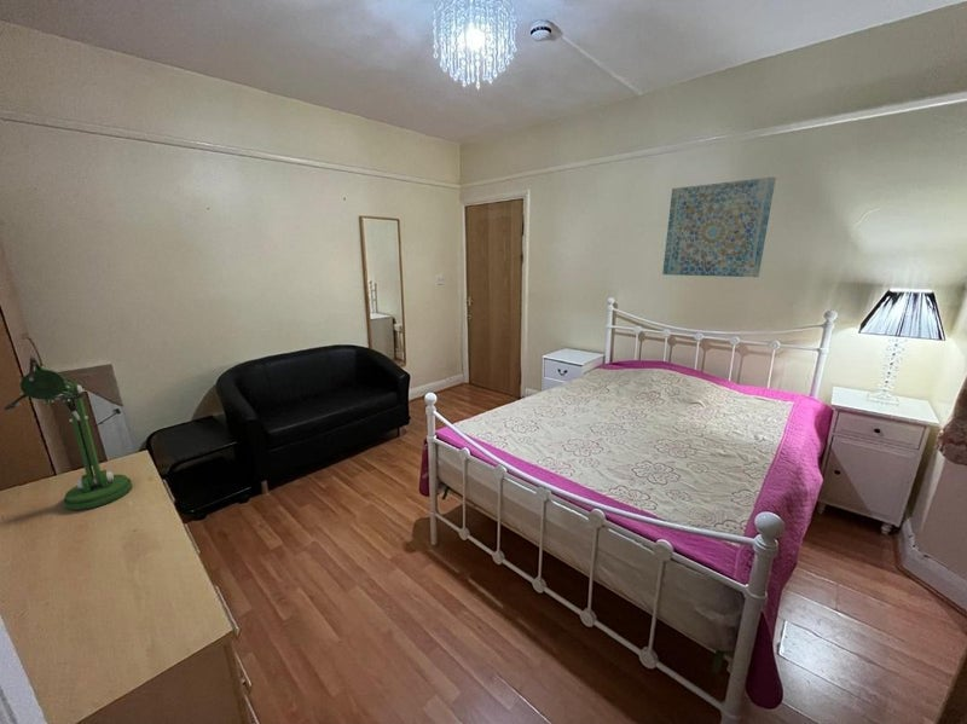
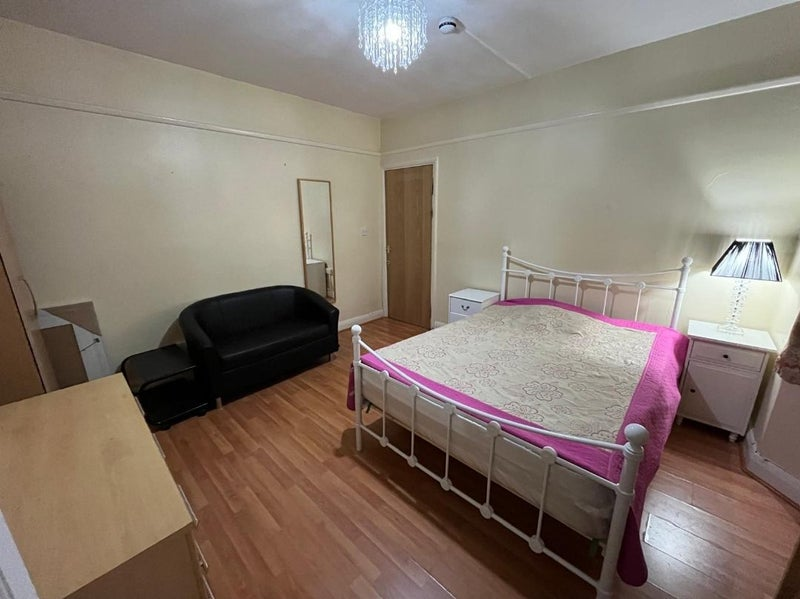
- desk lamp (76, 436)
- wall art (713, 231)
